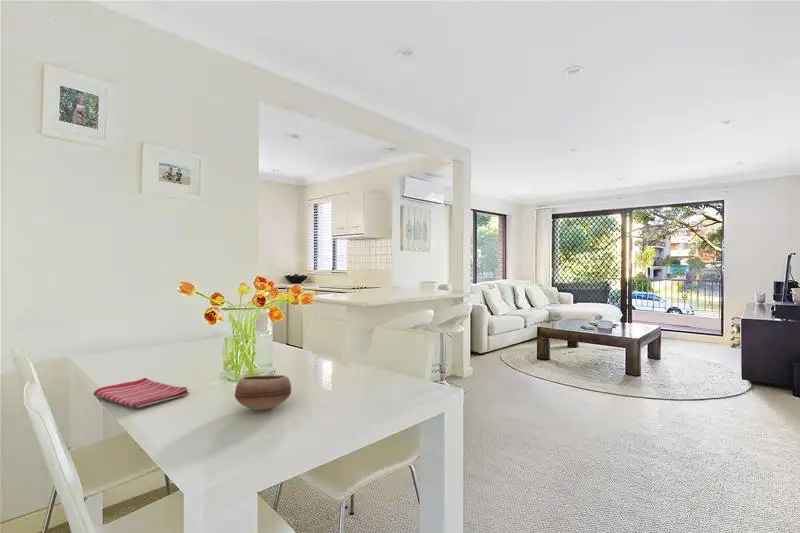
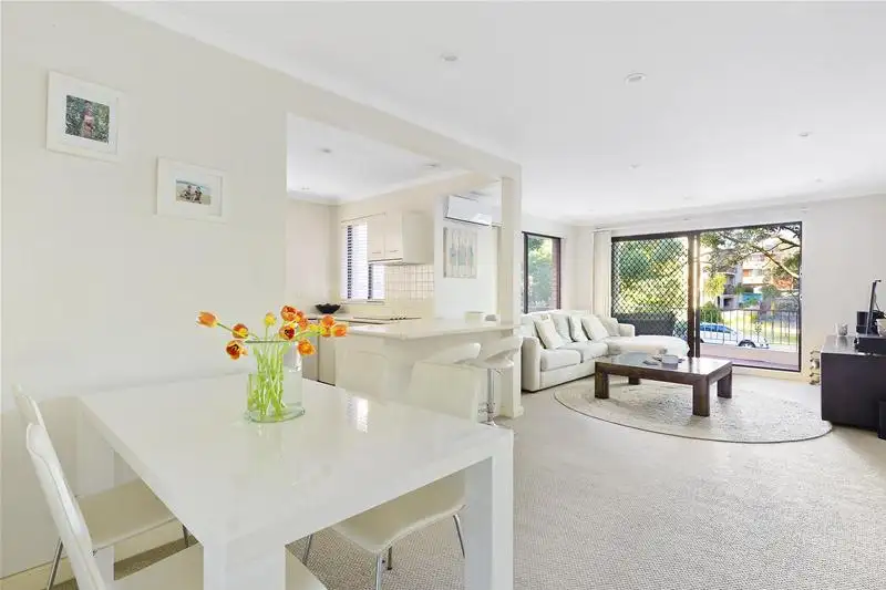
- bowl (263, 391)
- dish towel (141, 391)
